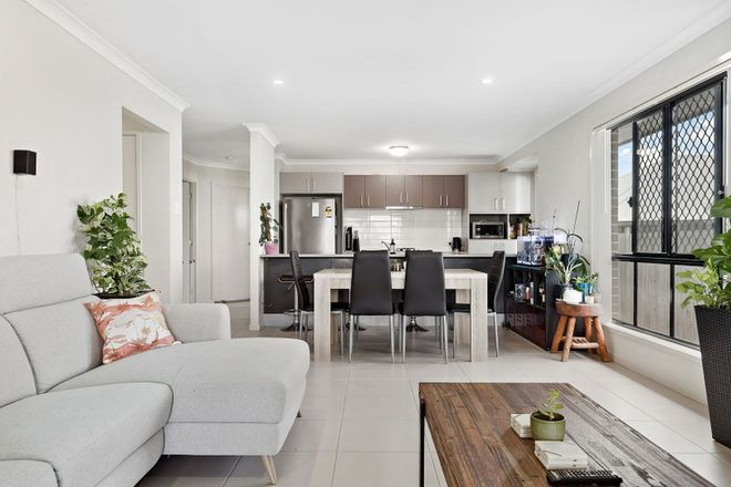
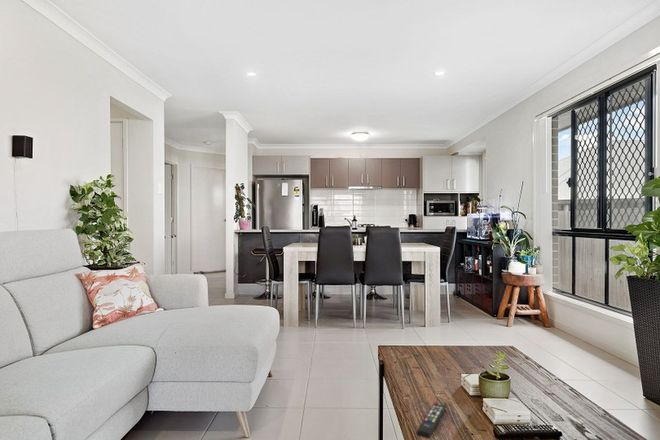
+ remote control (432, 418)
